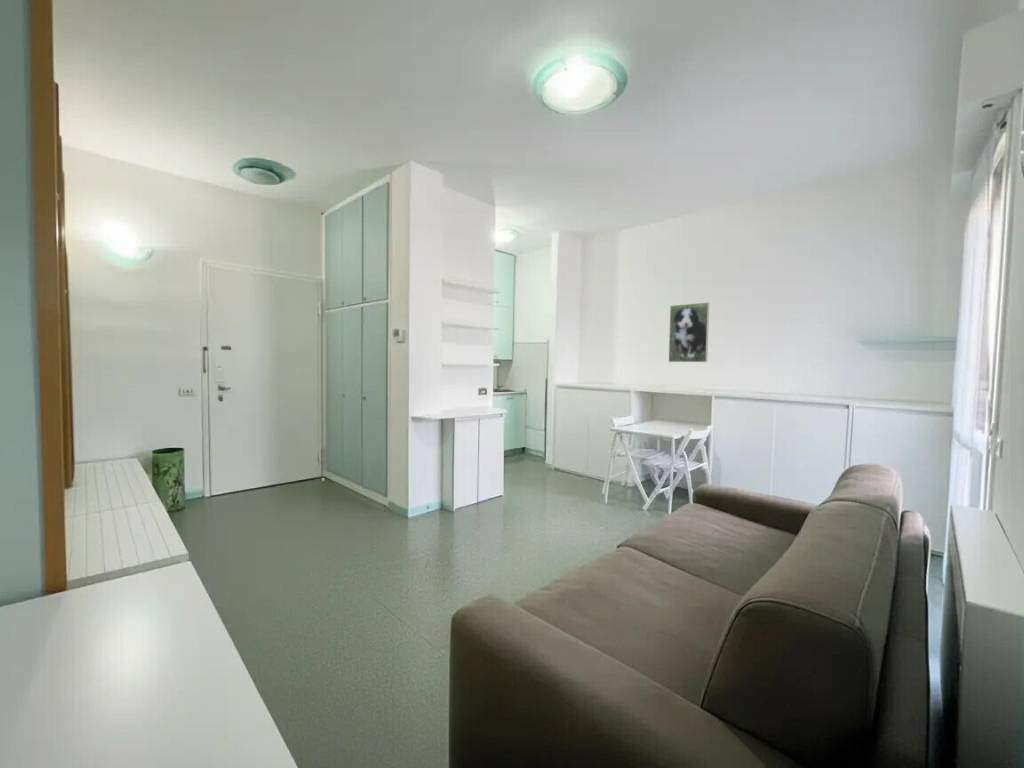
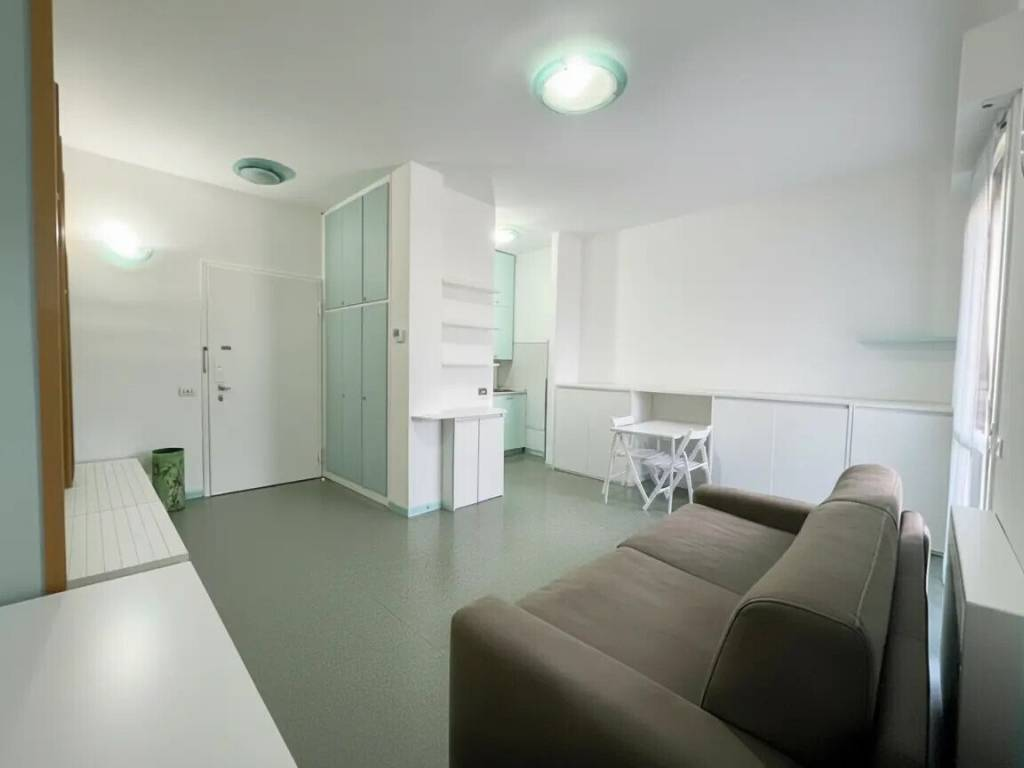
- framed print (688, 333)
